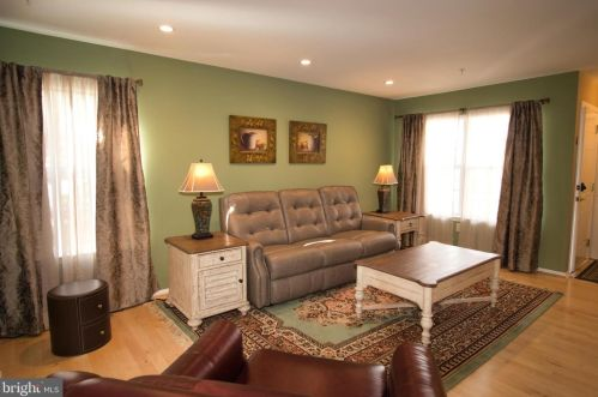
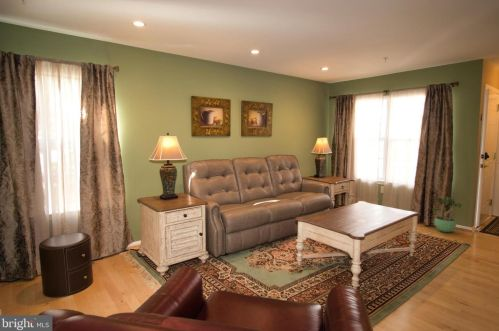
+ potted plant (446, 214)
